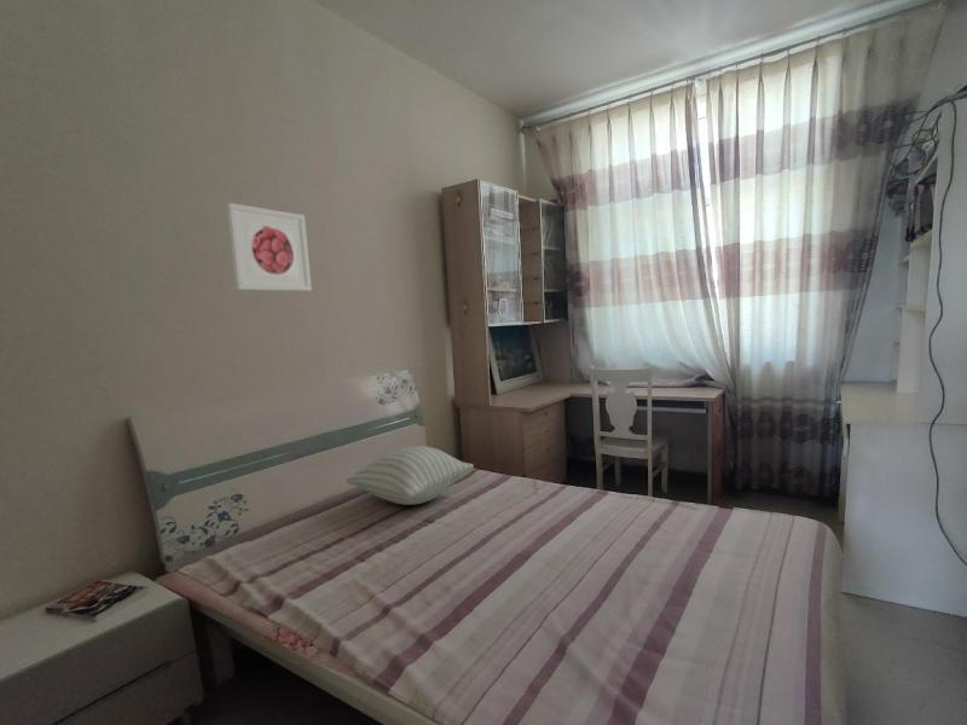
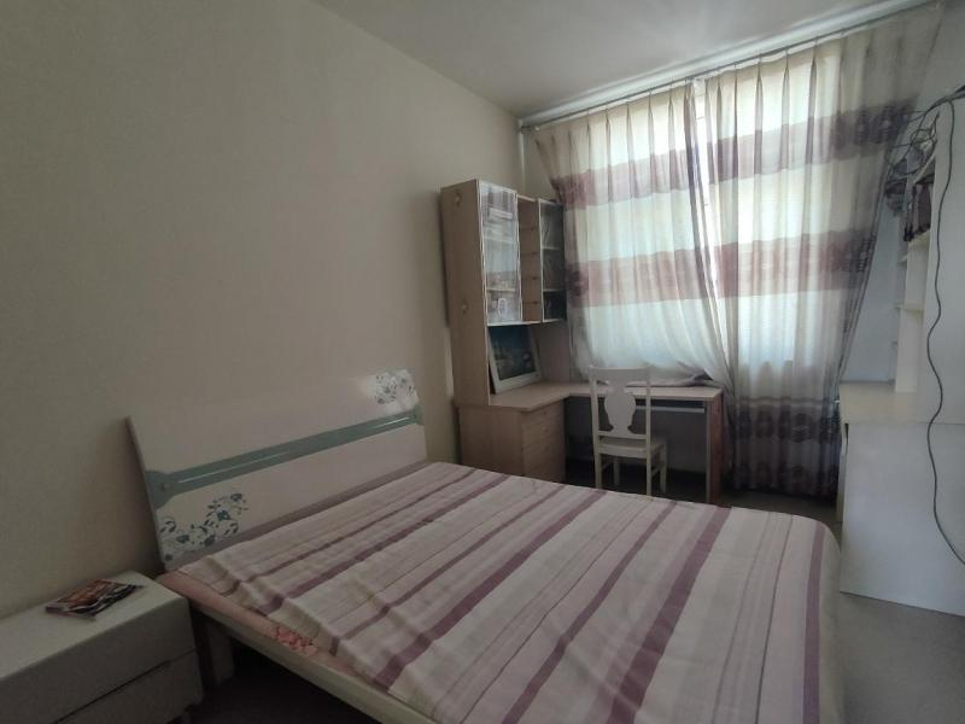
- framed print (272, 250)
- pillow (410, 474)
